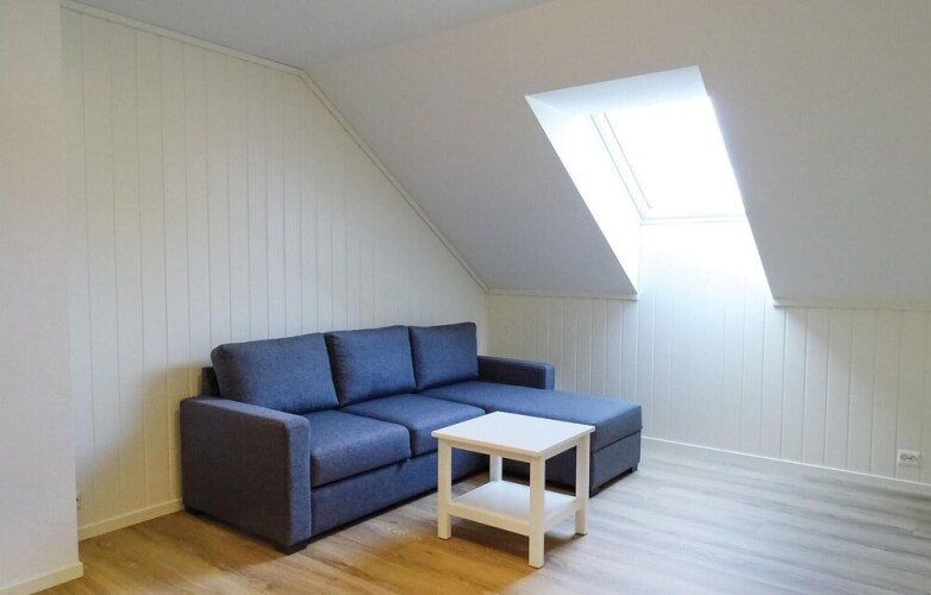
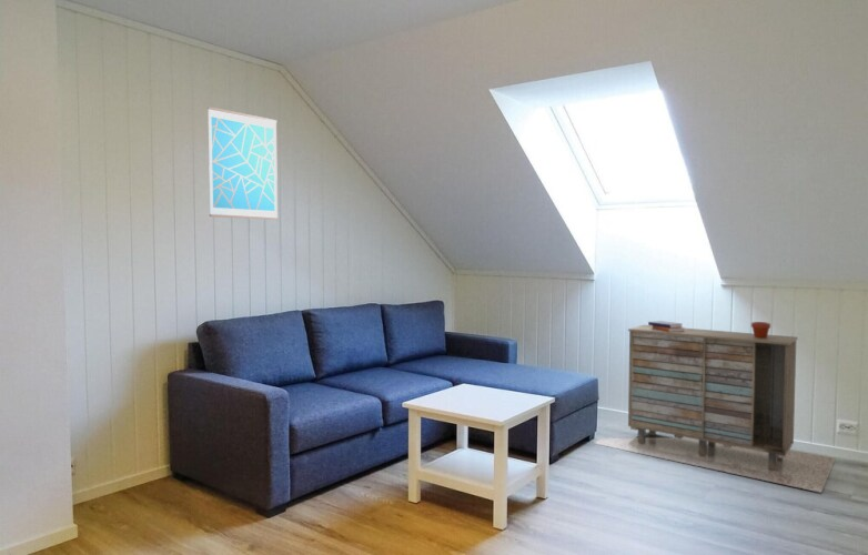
+ dresser (711, 384)
+ wall art (244, 165)
